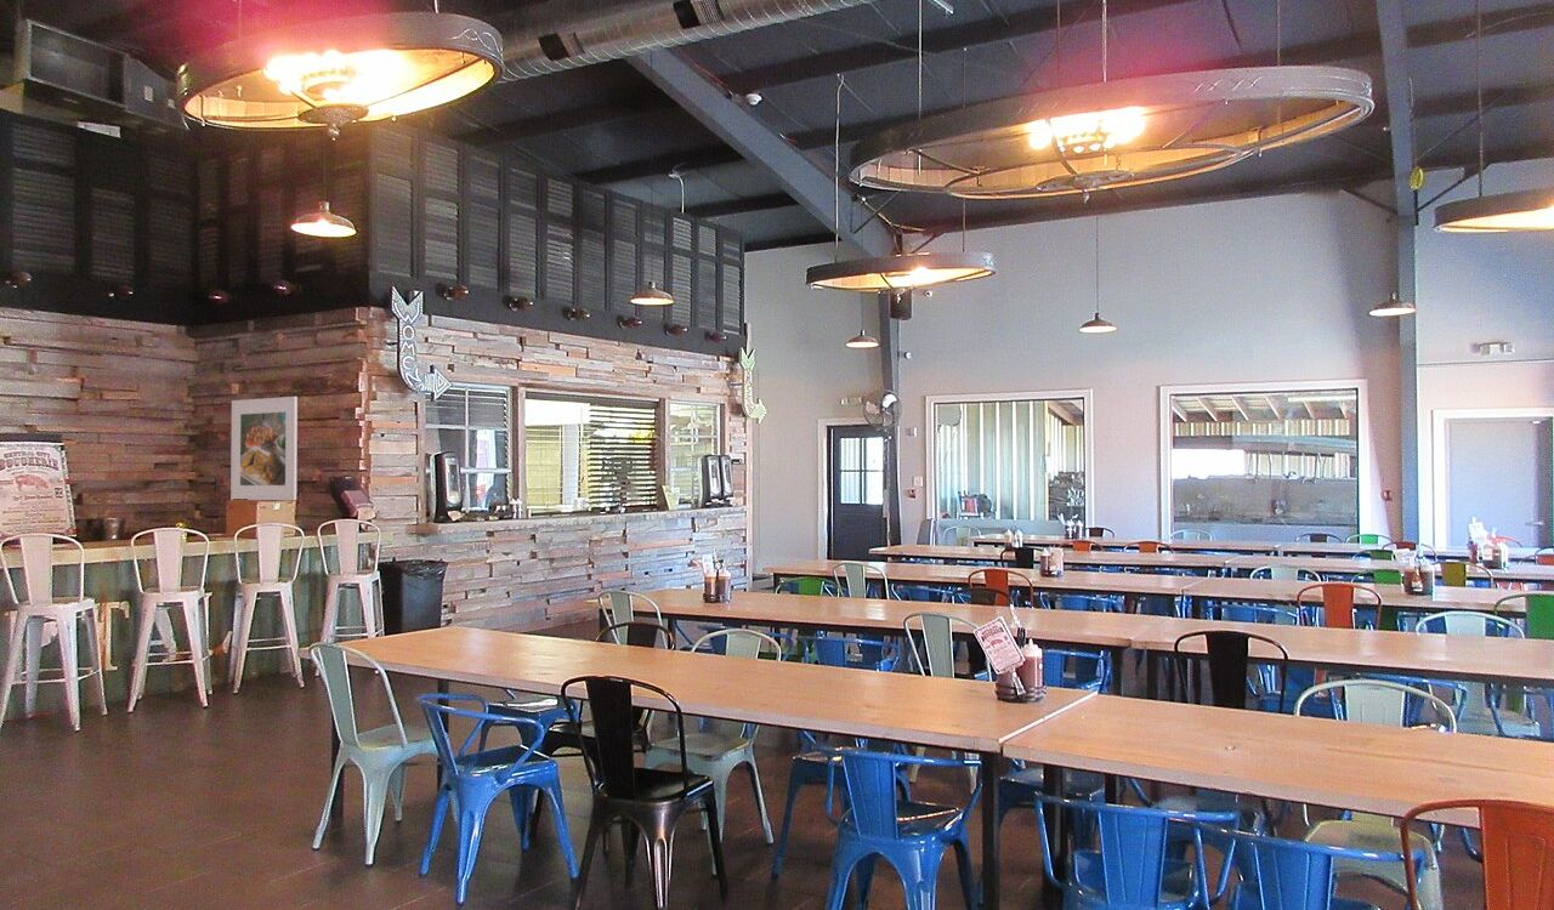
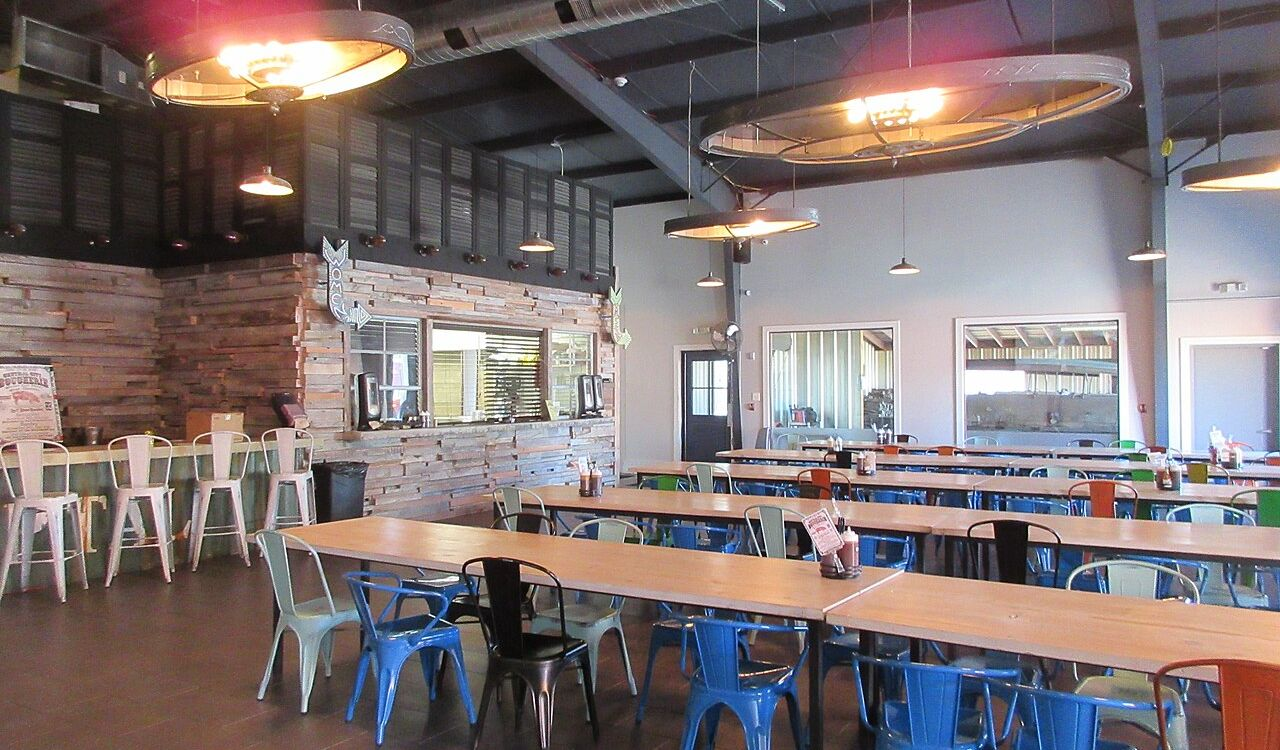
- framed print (262, 449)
